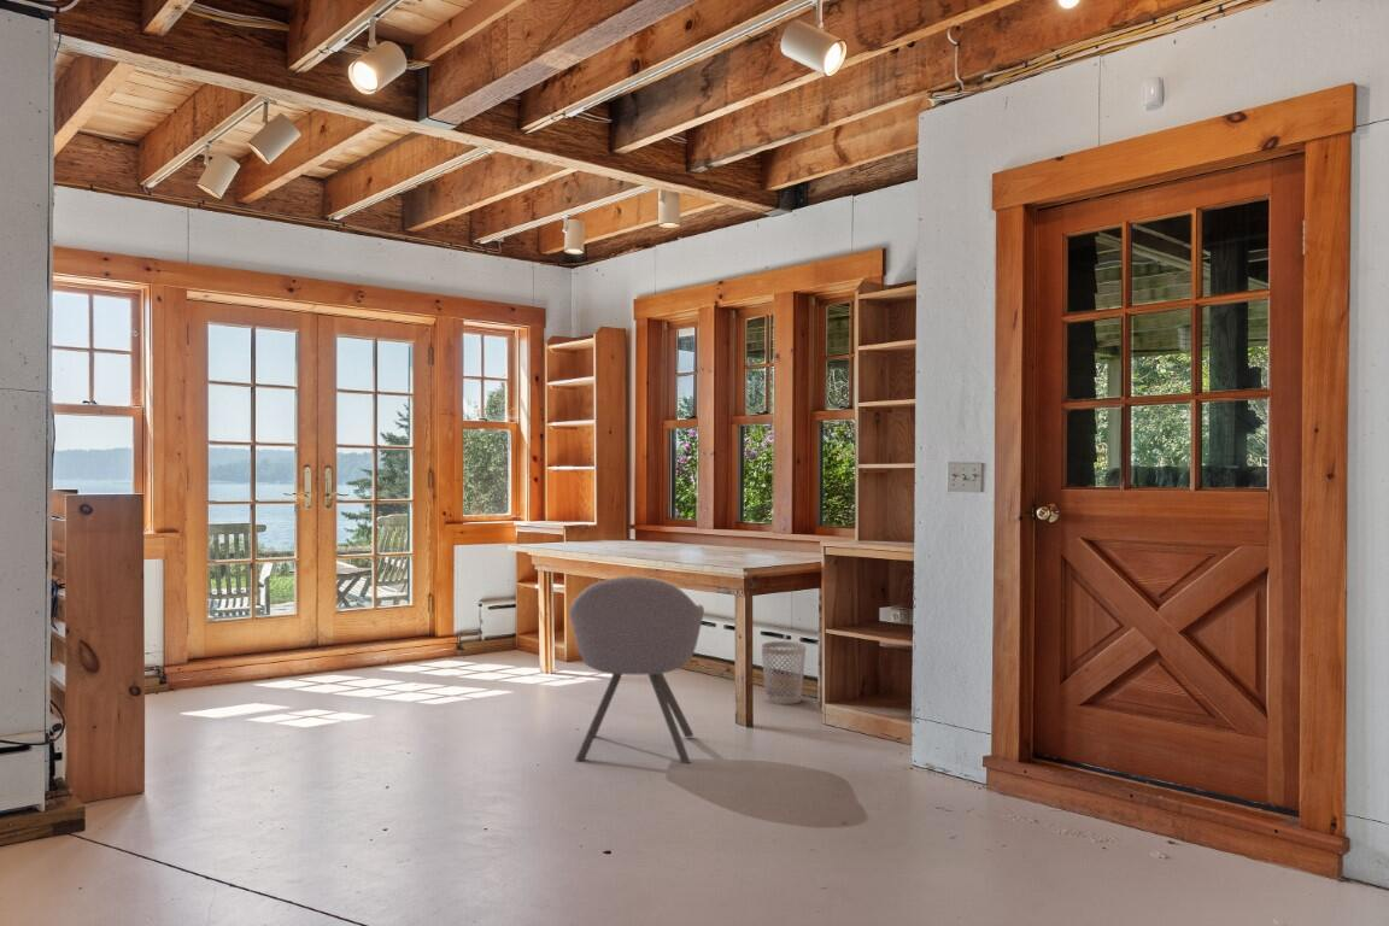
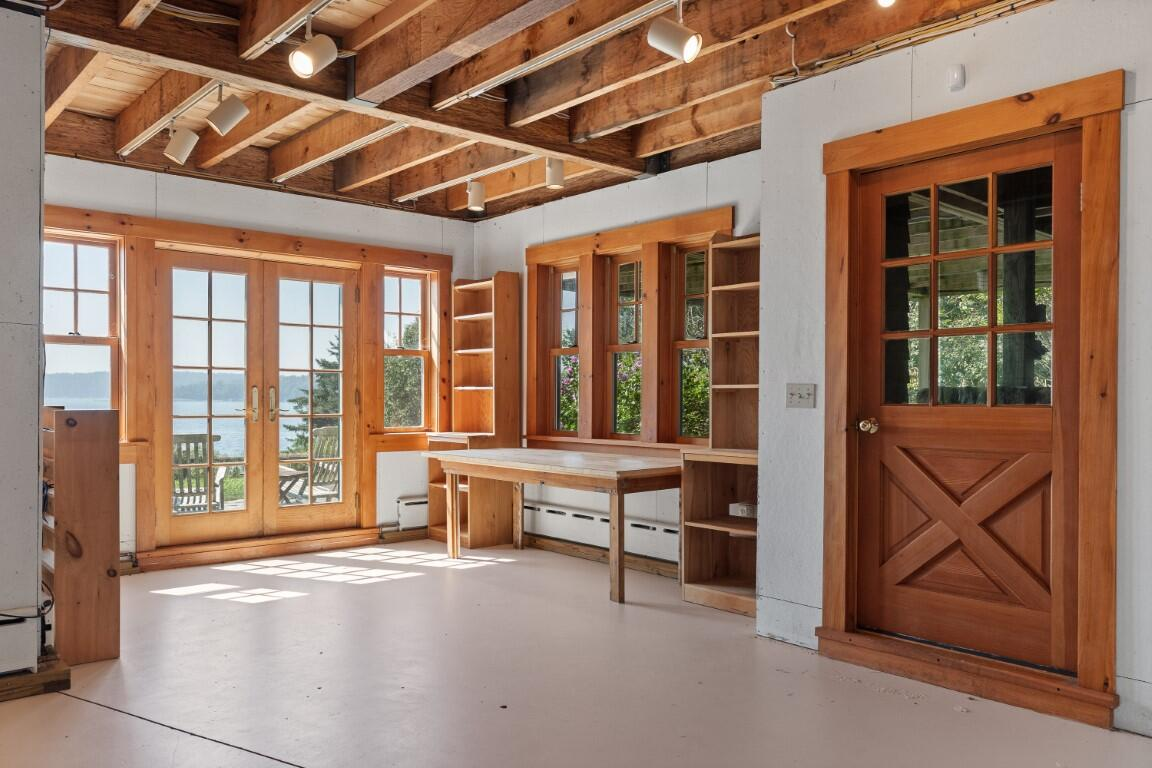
- wastebasket (783, 672)
- chair (635, 661)
